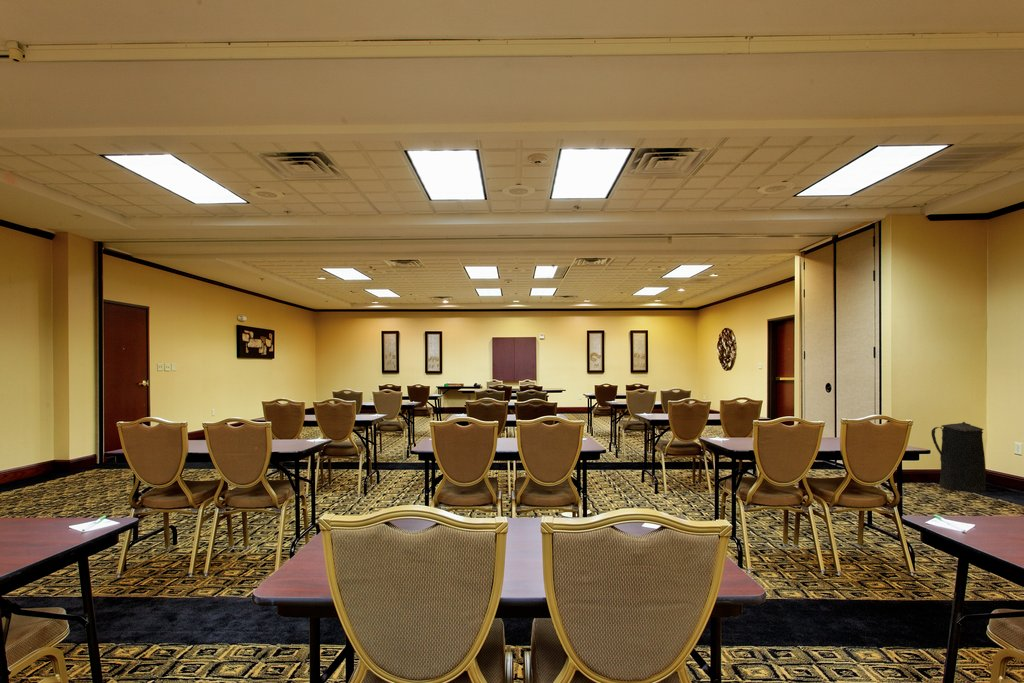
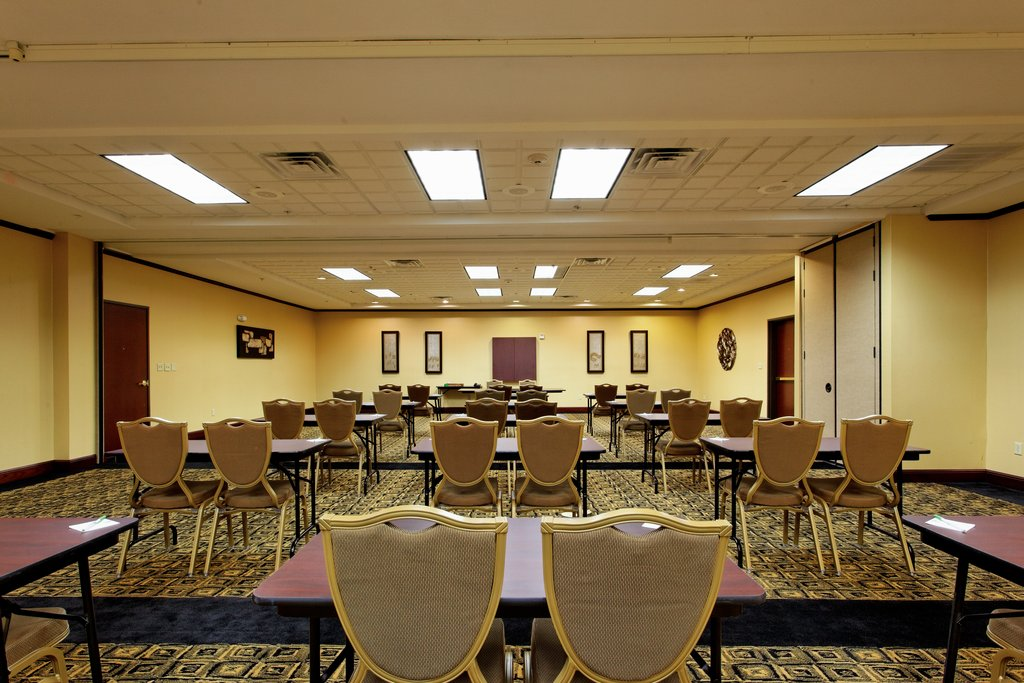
- trash can (959, 454)
